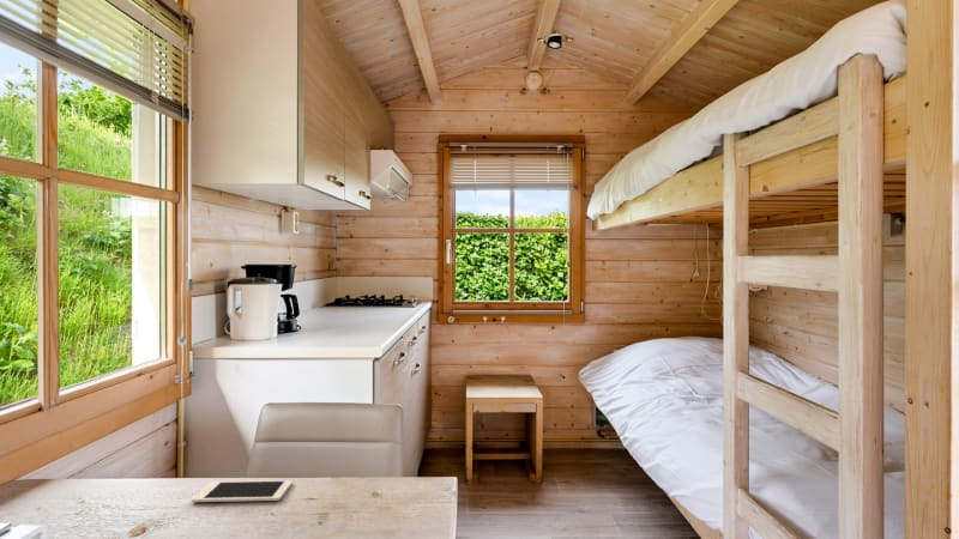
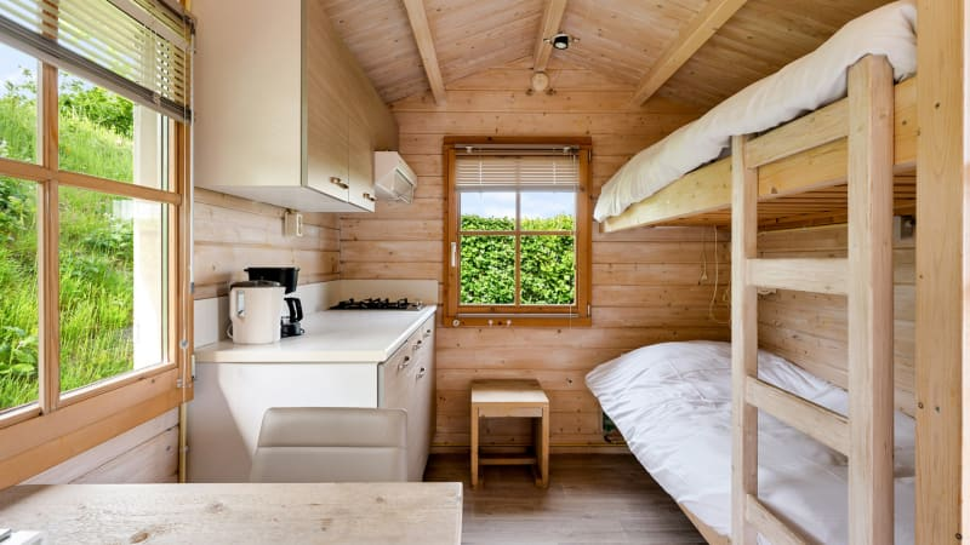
- cell phone (243, 490)
